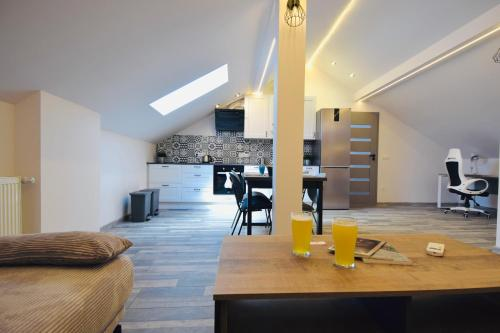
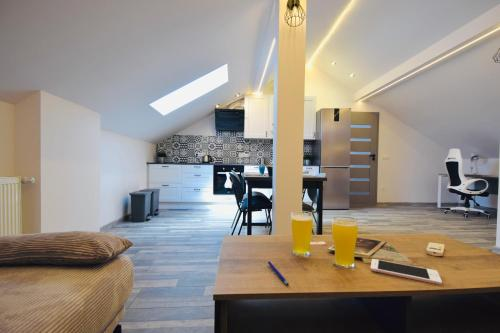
+ pen (277, 272)
+ cell phone (403, 270)
